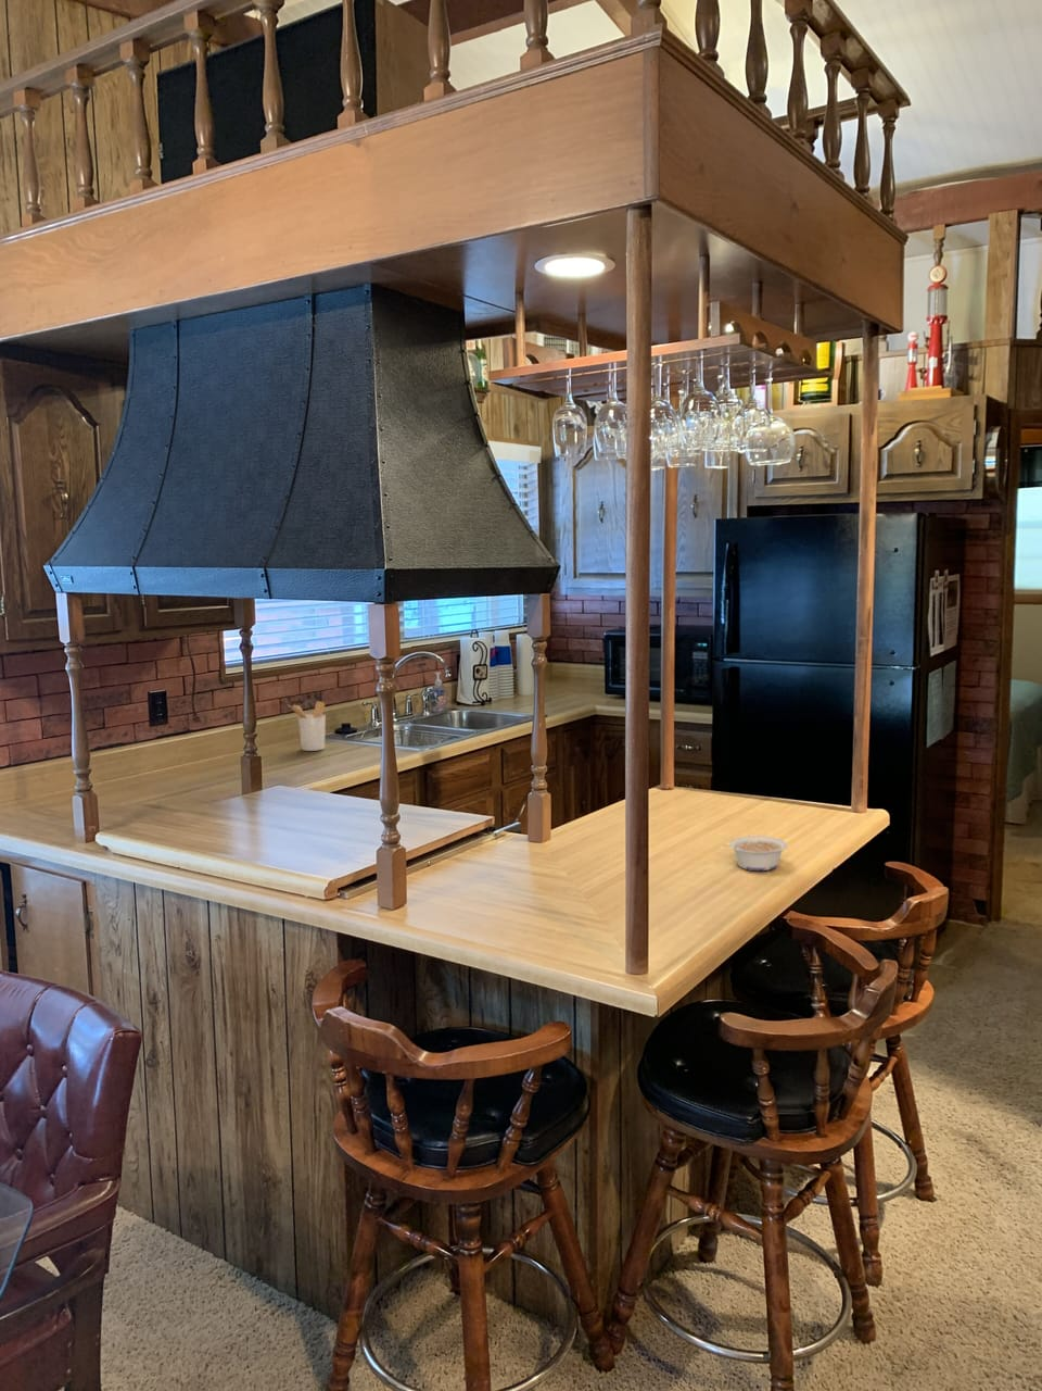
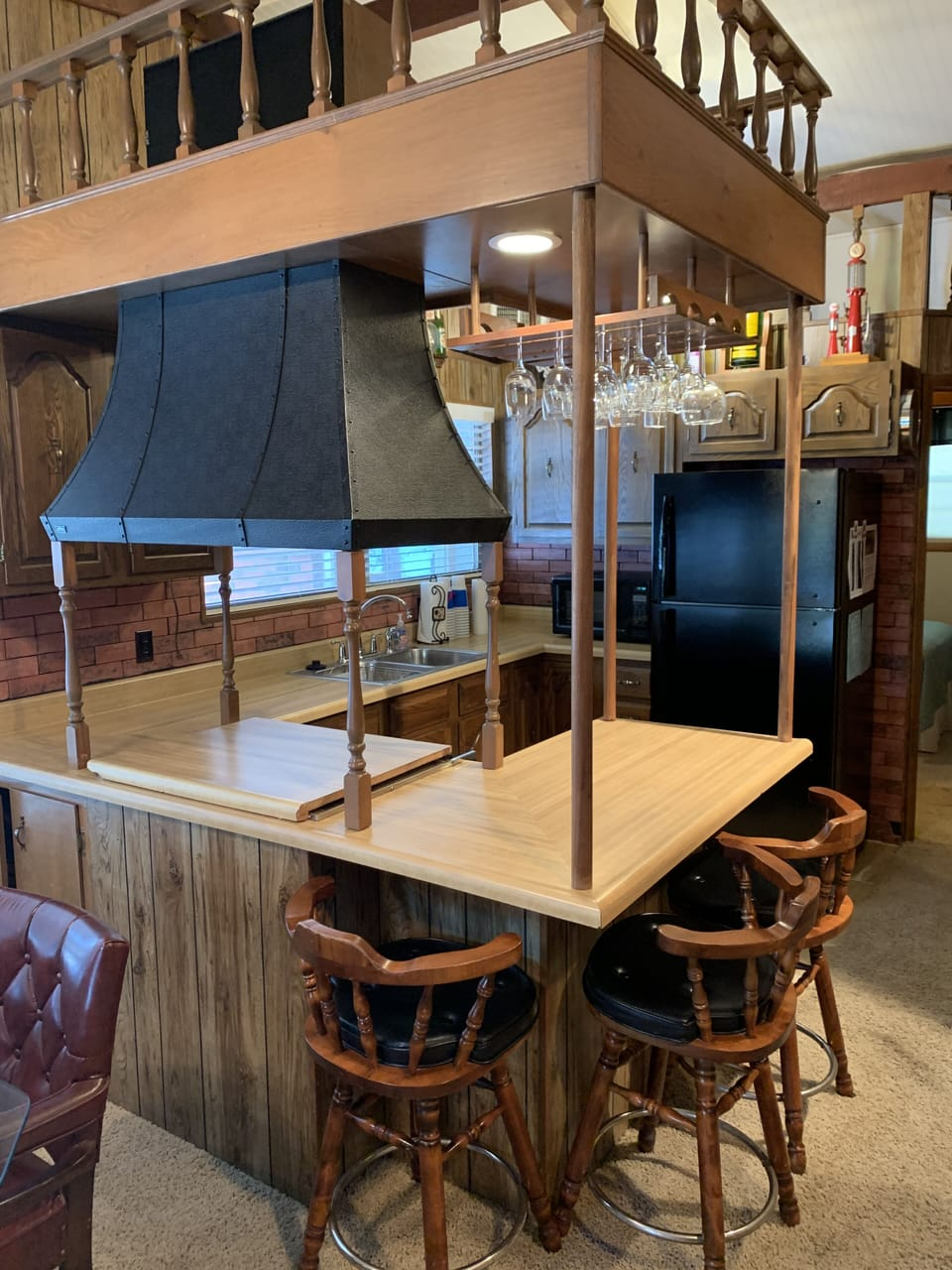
- utensil holder (306, 725)
- legume (756, 852)
